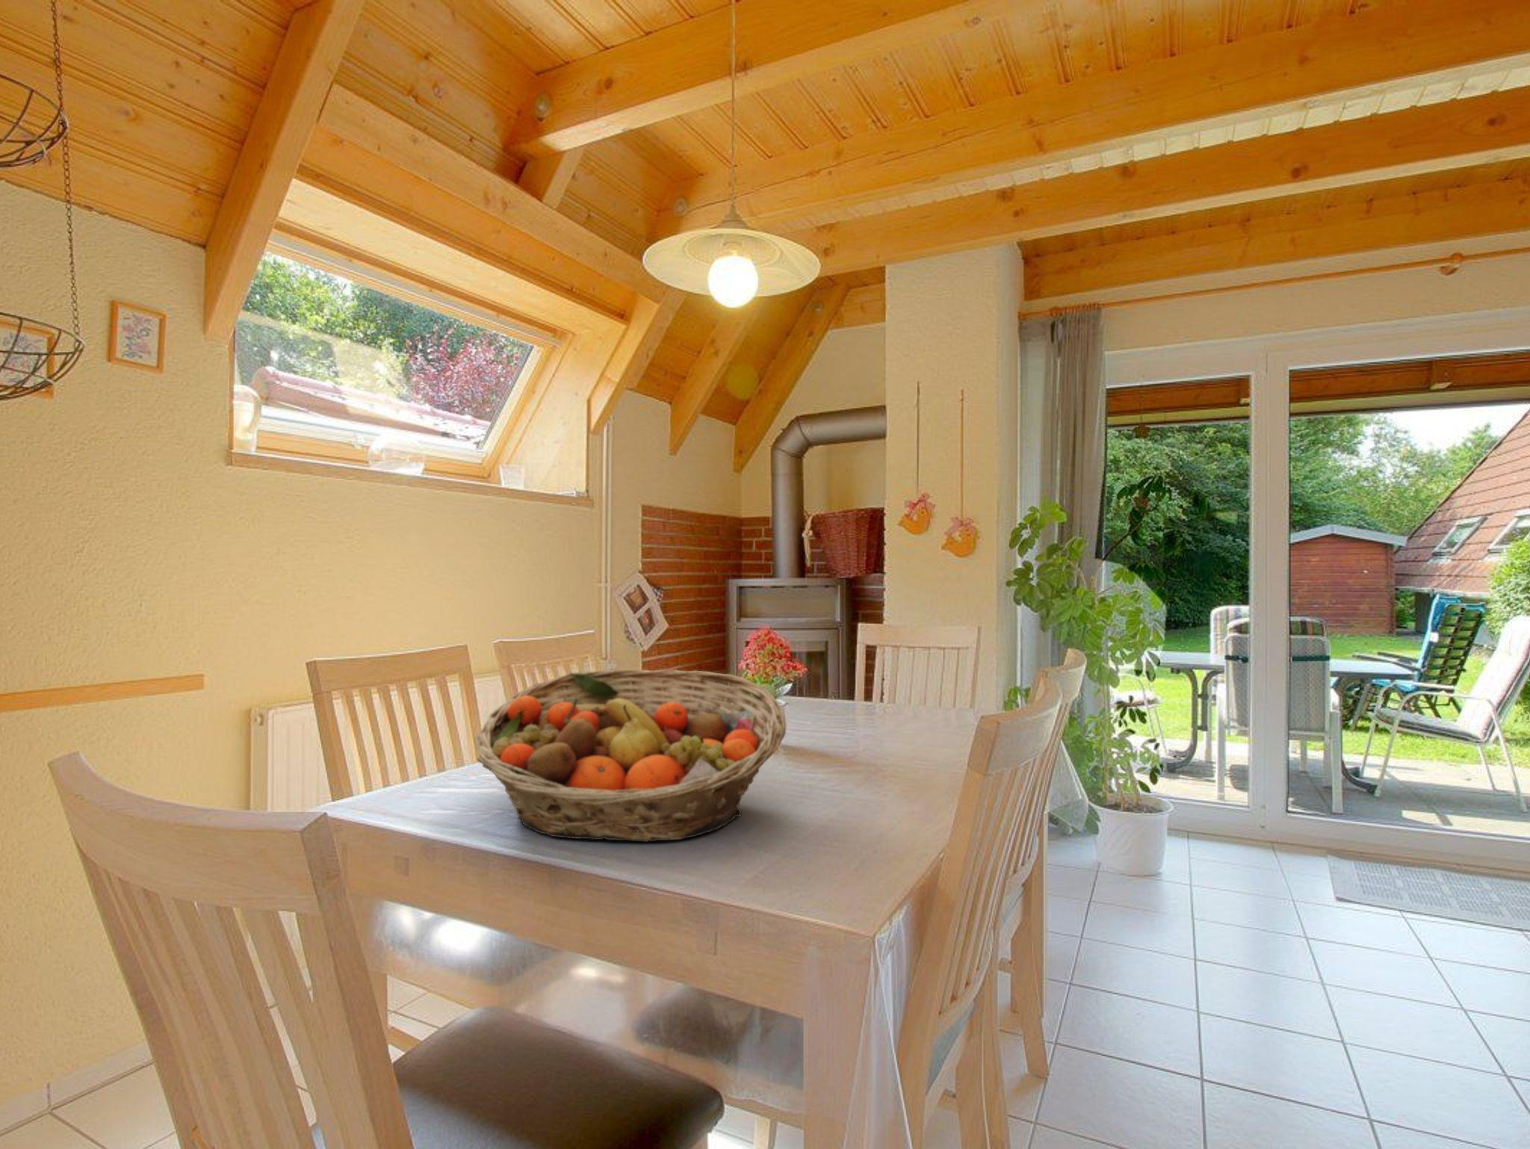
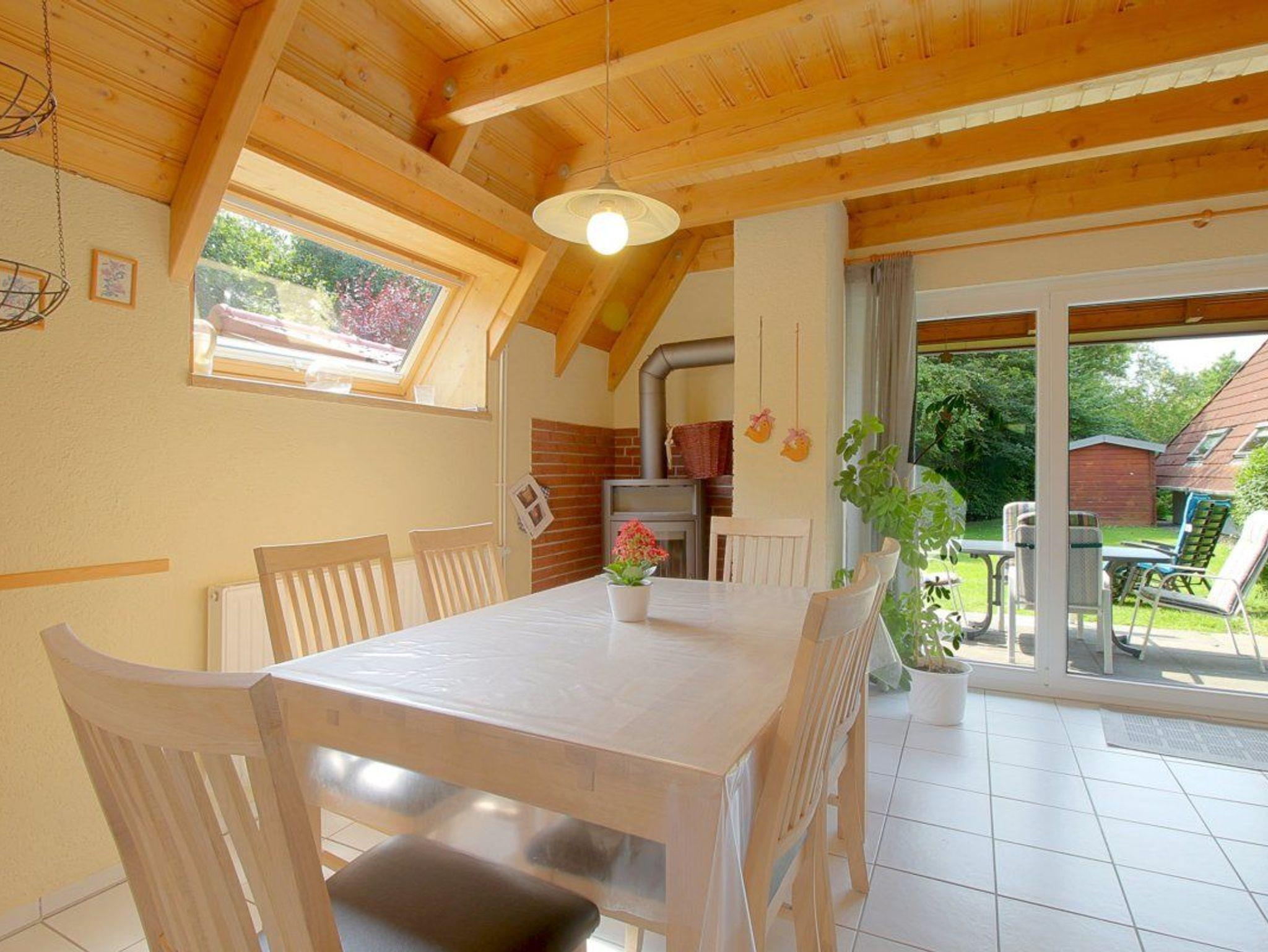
- fruit basket (632, 746)
